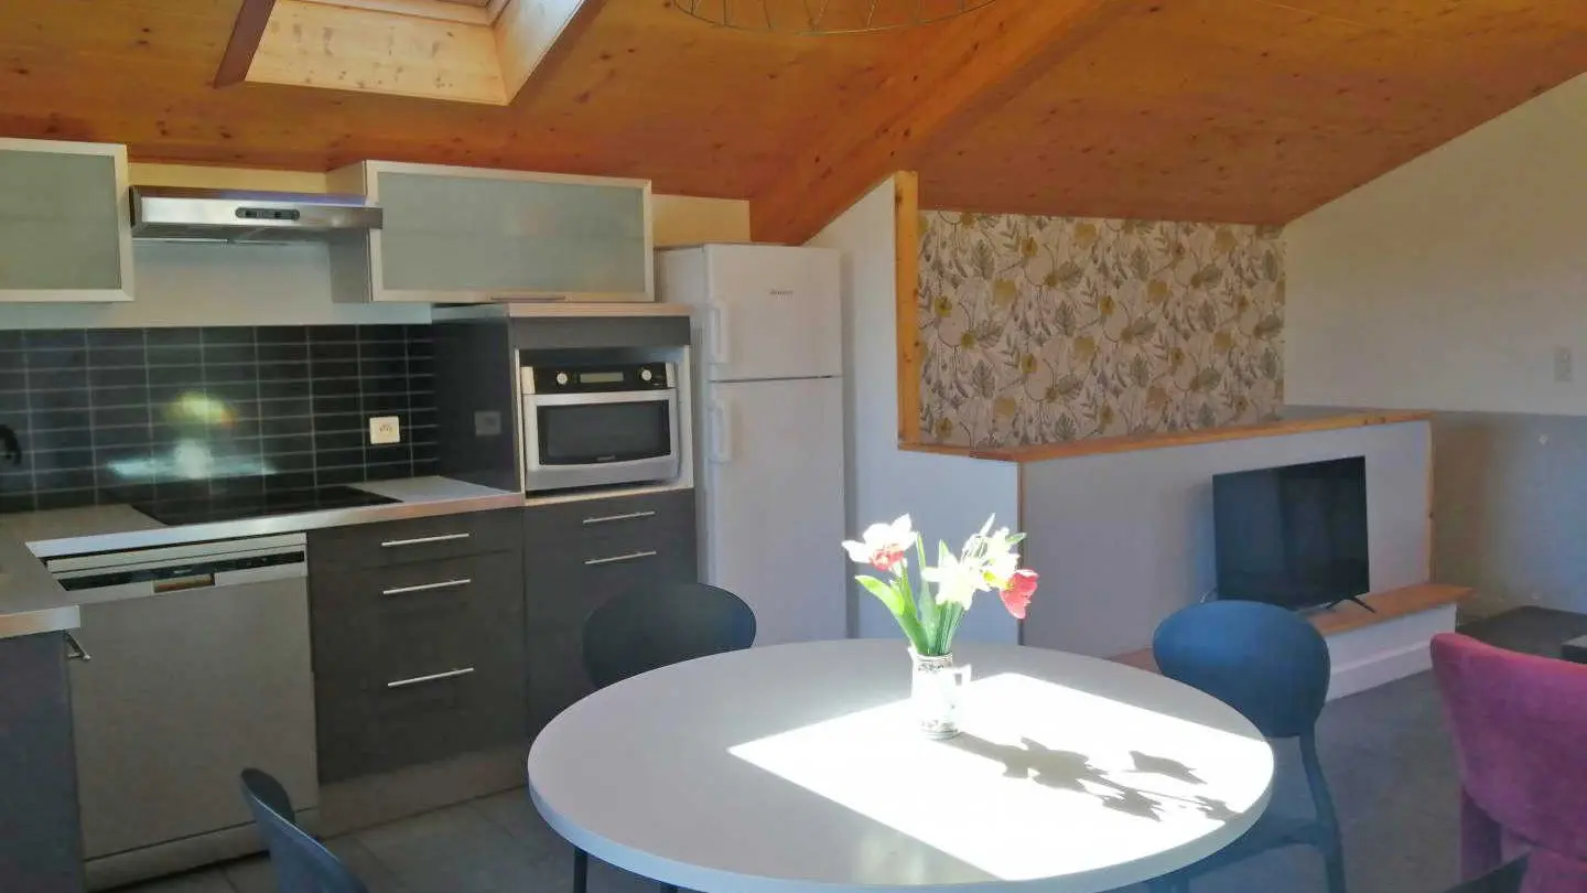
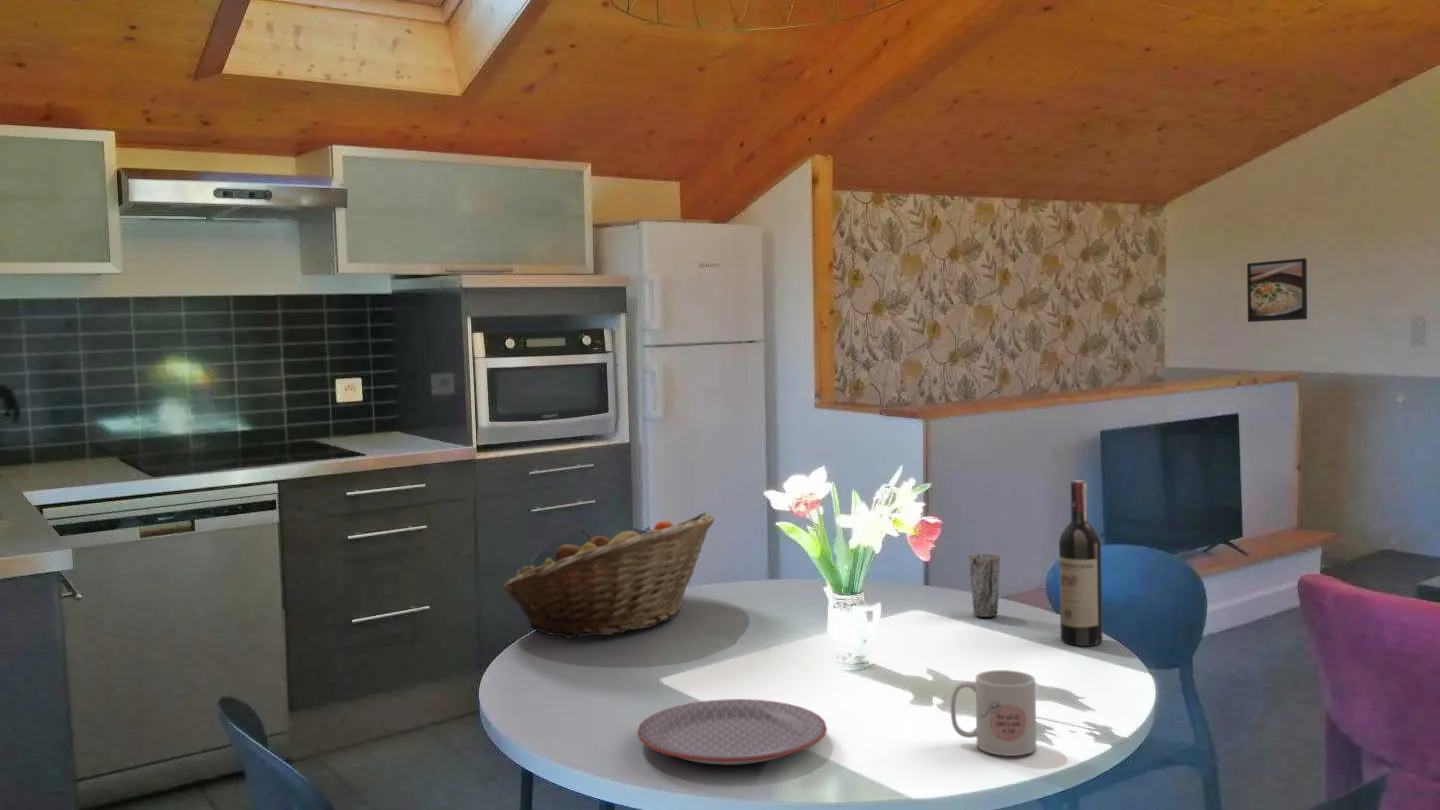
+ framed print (1276, 290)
+ plate (732, 734)
+ wine bottle (1080, 561)
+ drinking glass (984, 585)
+ mug (992, 711)
+ fruit basket (614, 568)
